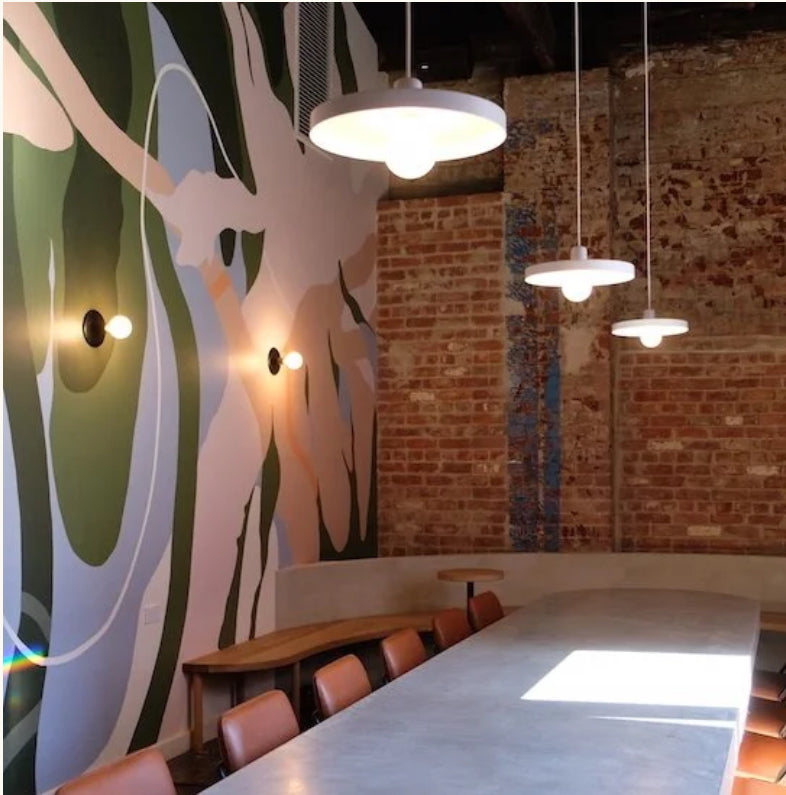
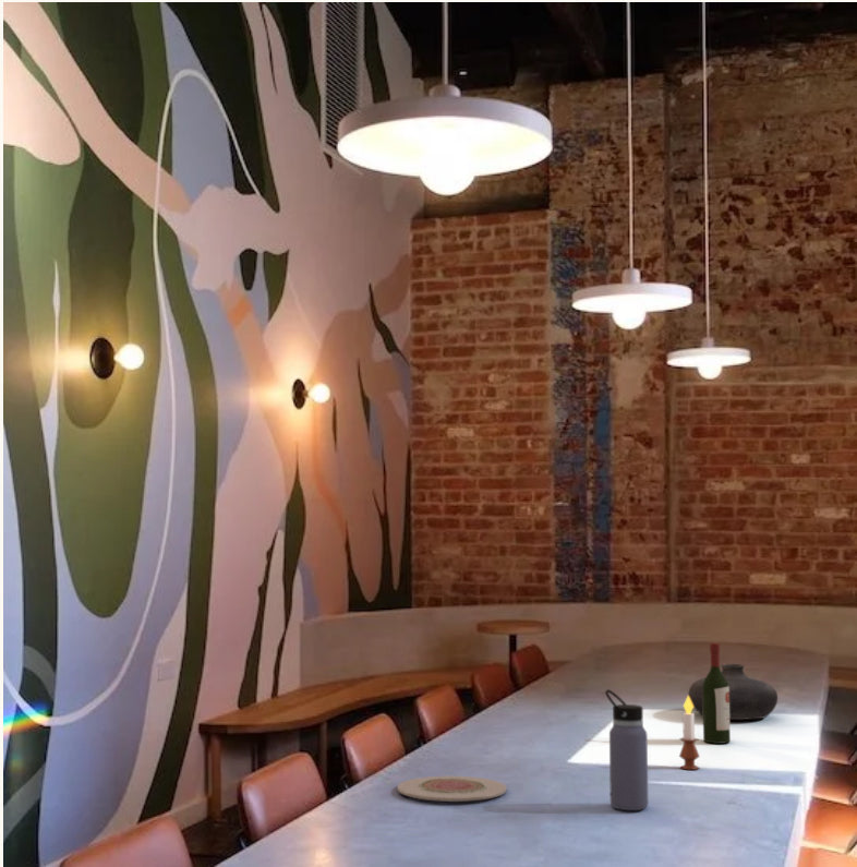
+ vase (732, 689)
+ candle (688, 731)
+ water bottle (626, 748)
+ plate (451, 786)
+ wine bottle (715, 691)
